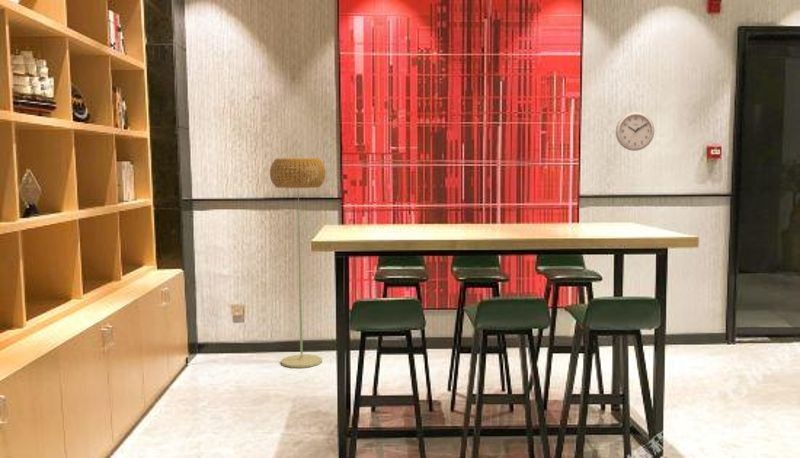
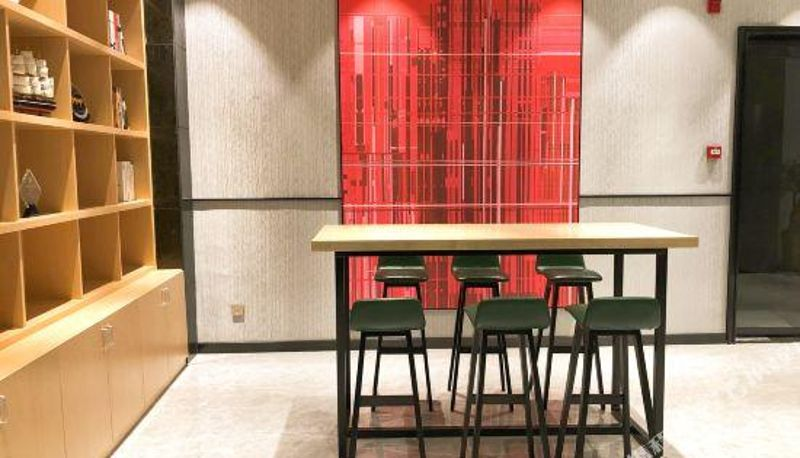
- floor lamp (299, 261)
- wall clock (635, 131)
